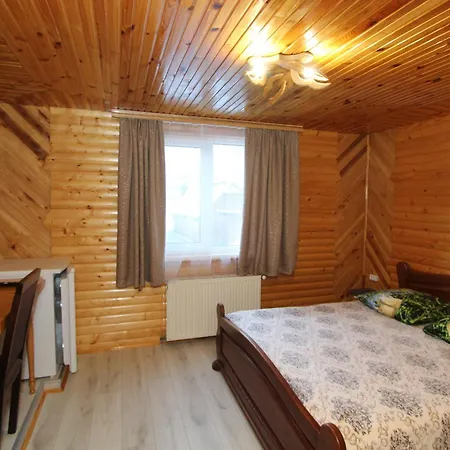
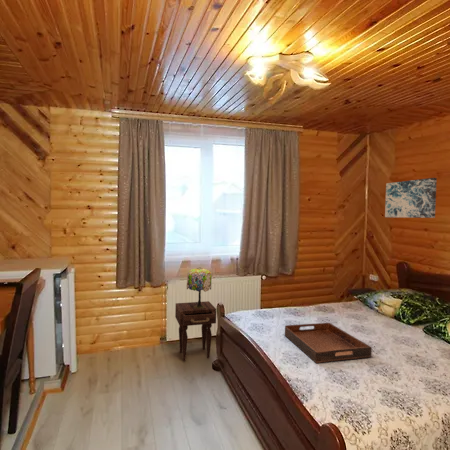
+ serving tray (323, 340)
+ wall art (408, 199)
+ table lamp (198, 287)
+ nightstand (202, 332)
